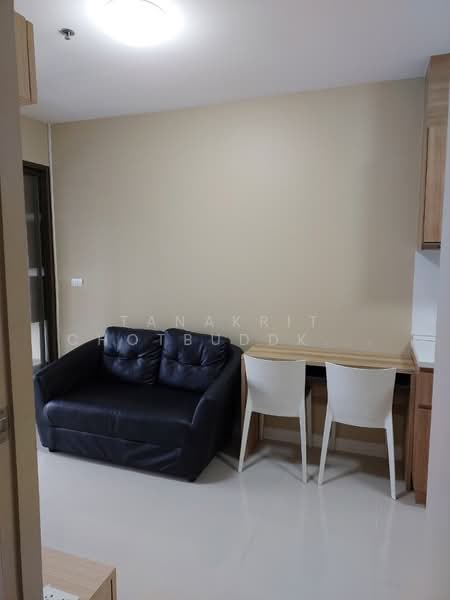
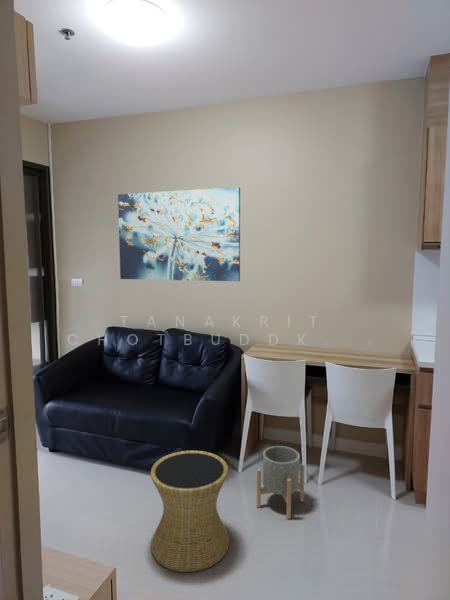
+ wall art (176, 236)
+ side table (190, 505)
+ planter (280, 479)
